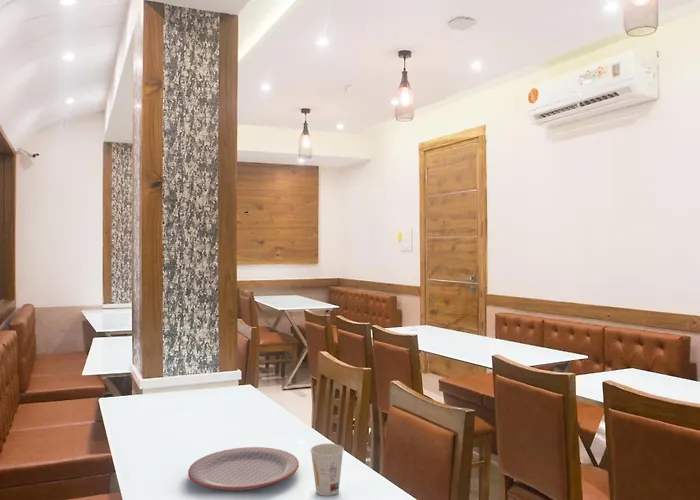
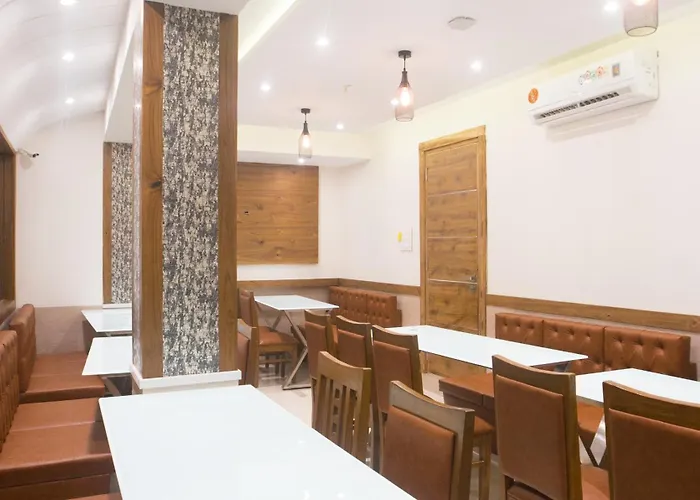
- plate (244, 469)
- cup (327, 469)
